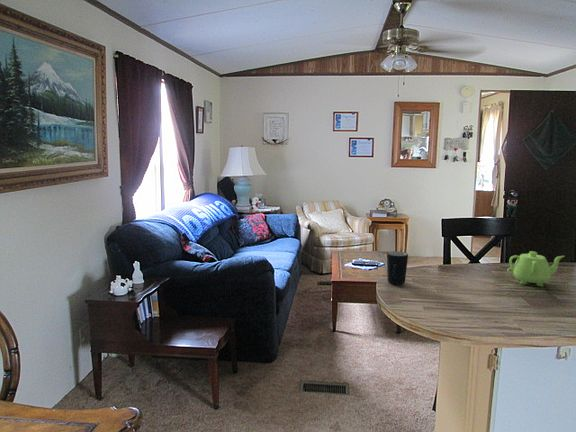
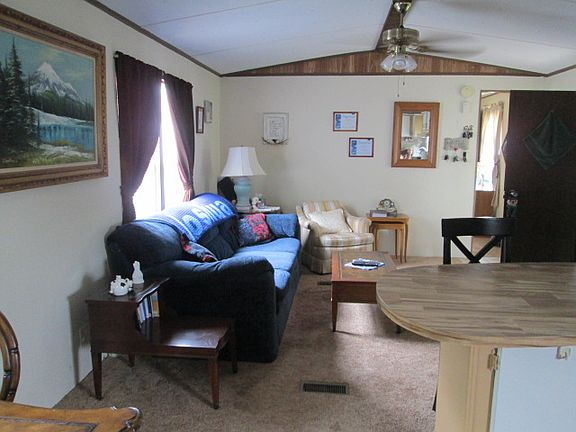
- teapot (534, 267)
- mug (396, 269)
